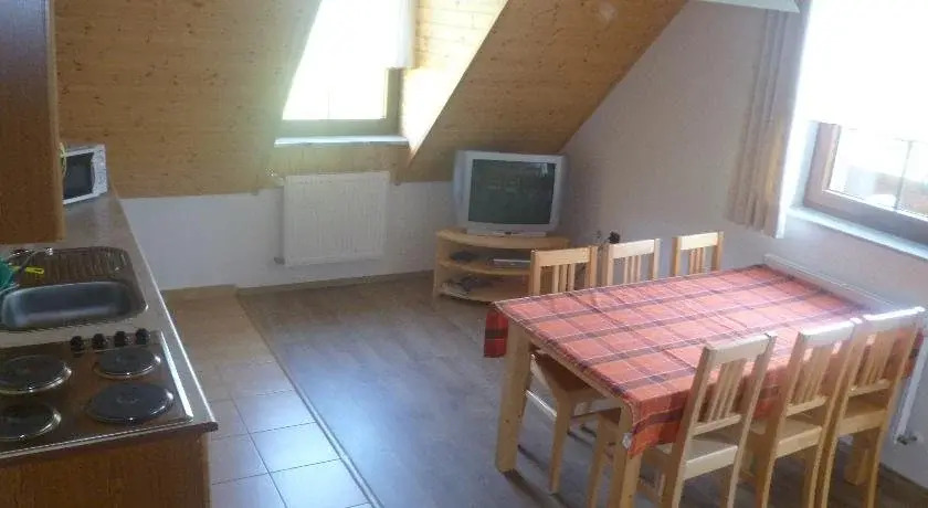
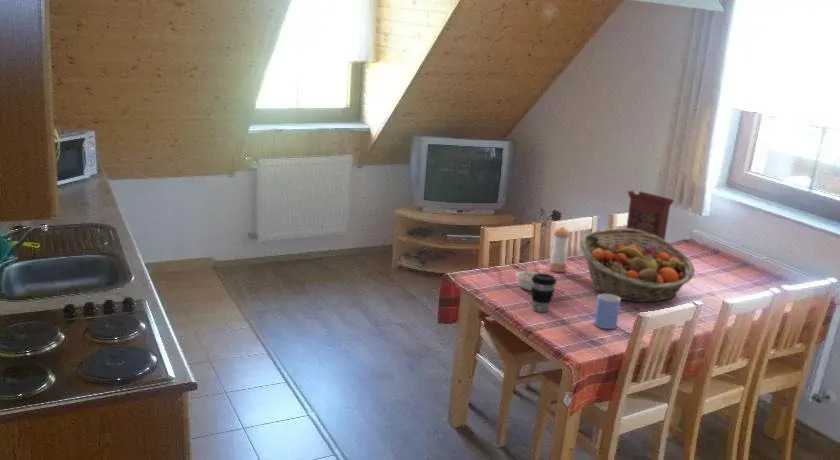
+ mug (610, 310)
+ cereal box (645, 227)
+ pepper shaker (559, 248)
+ legume (530, 280)
+ coffee cup (542, 293)
+ fruit basket (635, 264)
